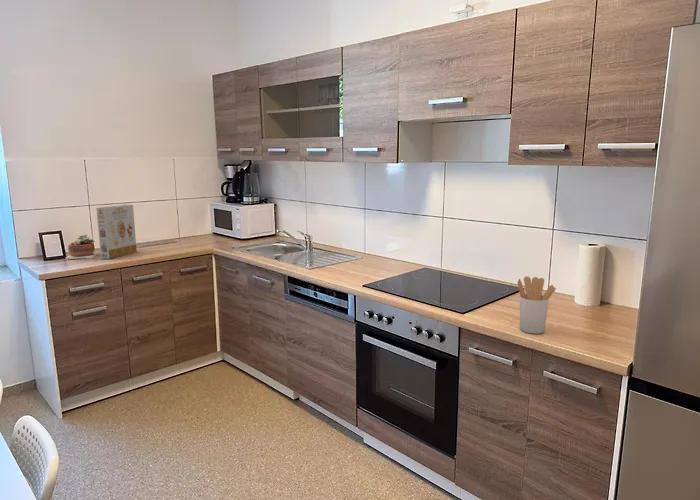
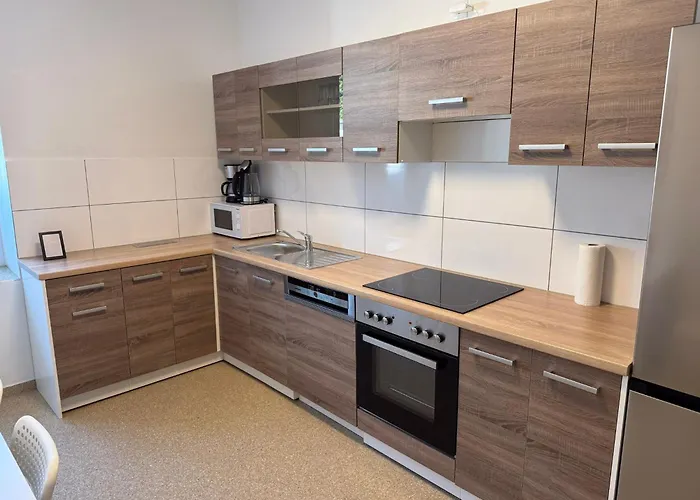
- cereal box (117, 230)
- succulent plant (81, 245)
- utensil holder (533, 303)
